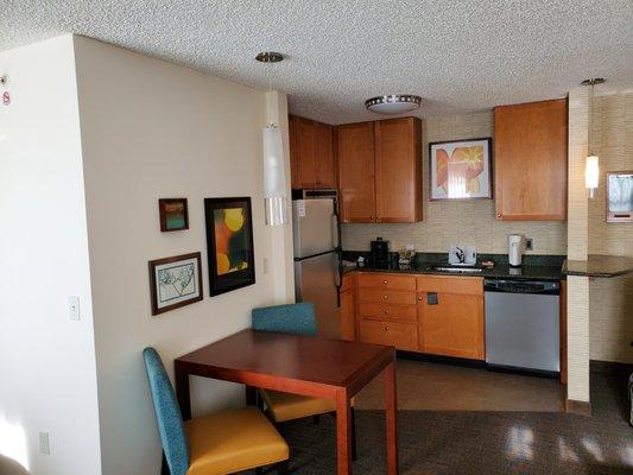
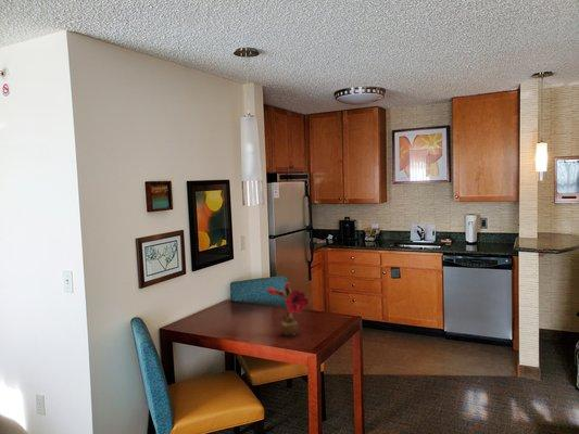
+ flower (289, 309)
